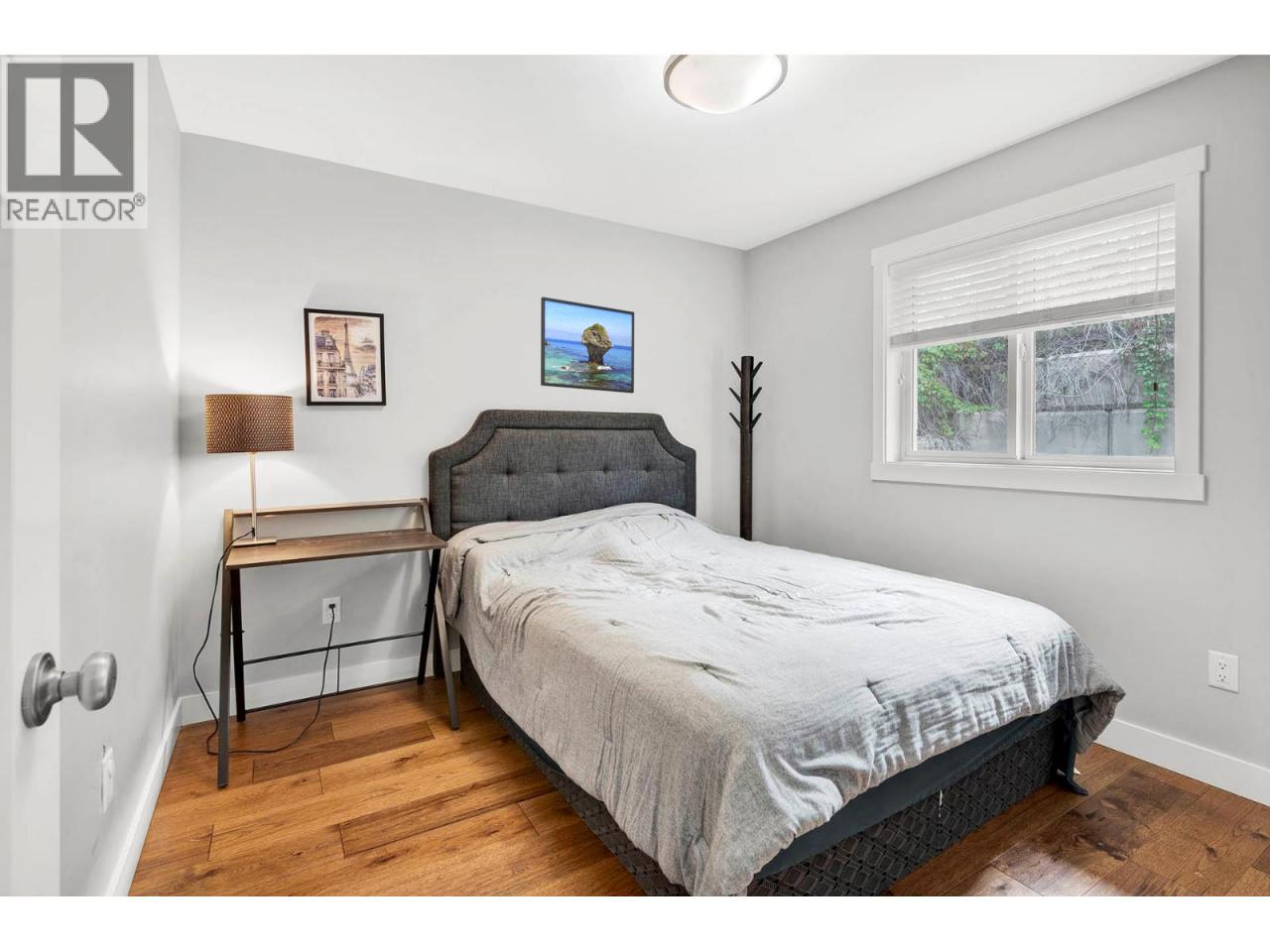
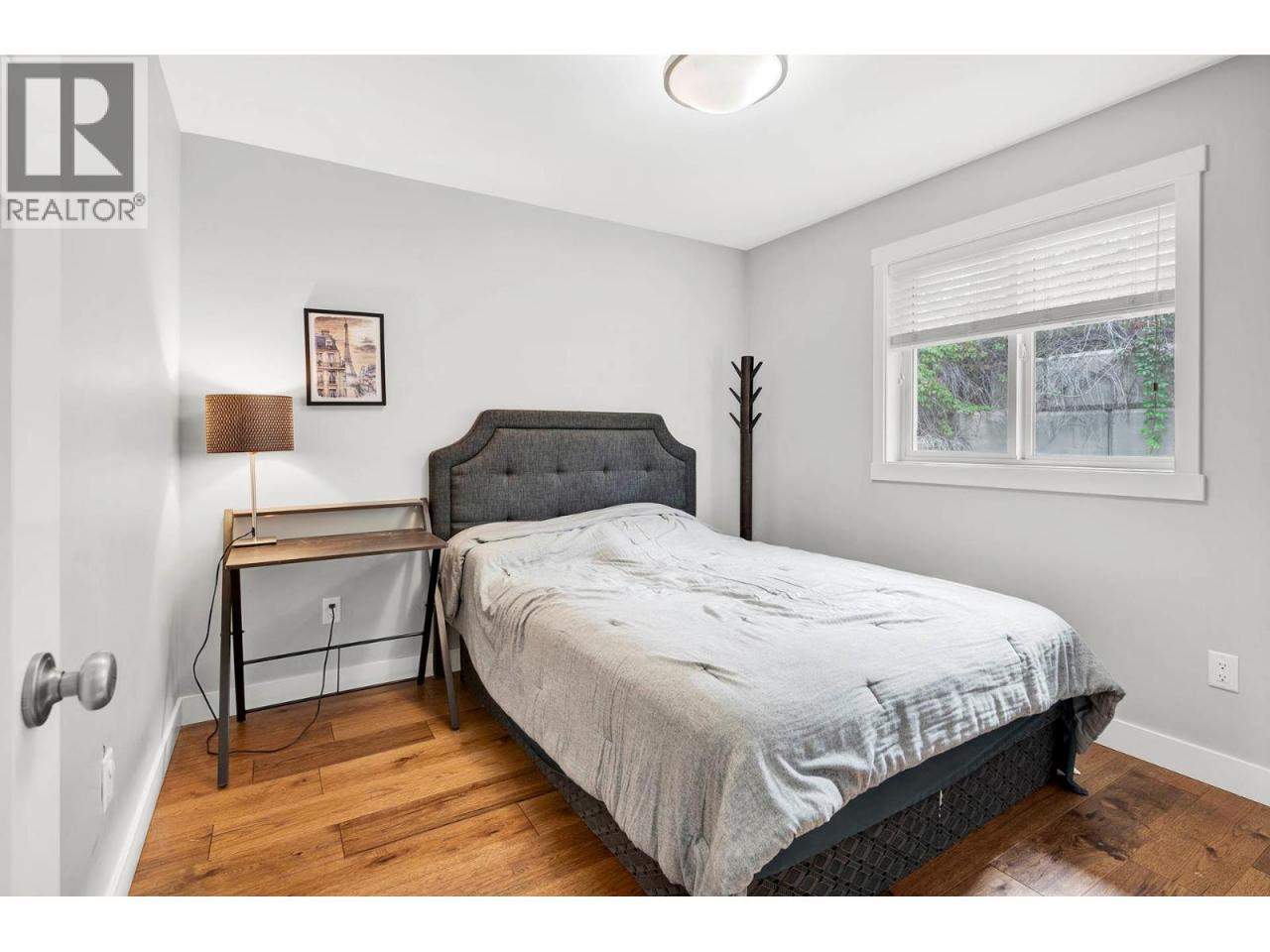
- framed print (589, 347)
